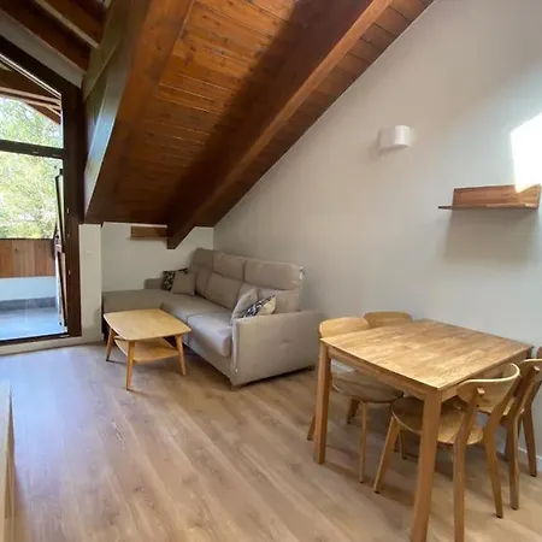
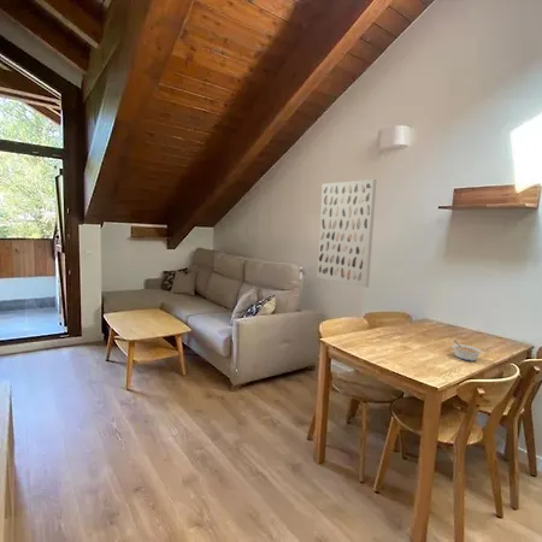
+ legume (465, 352)
+ wall art (343, 232)
